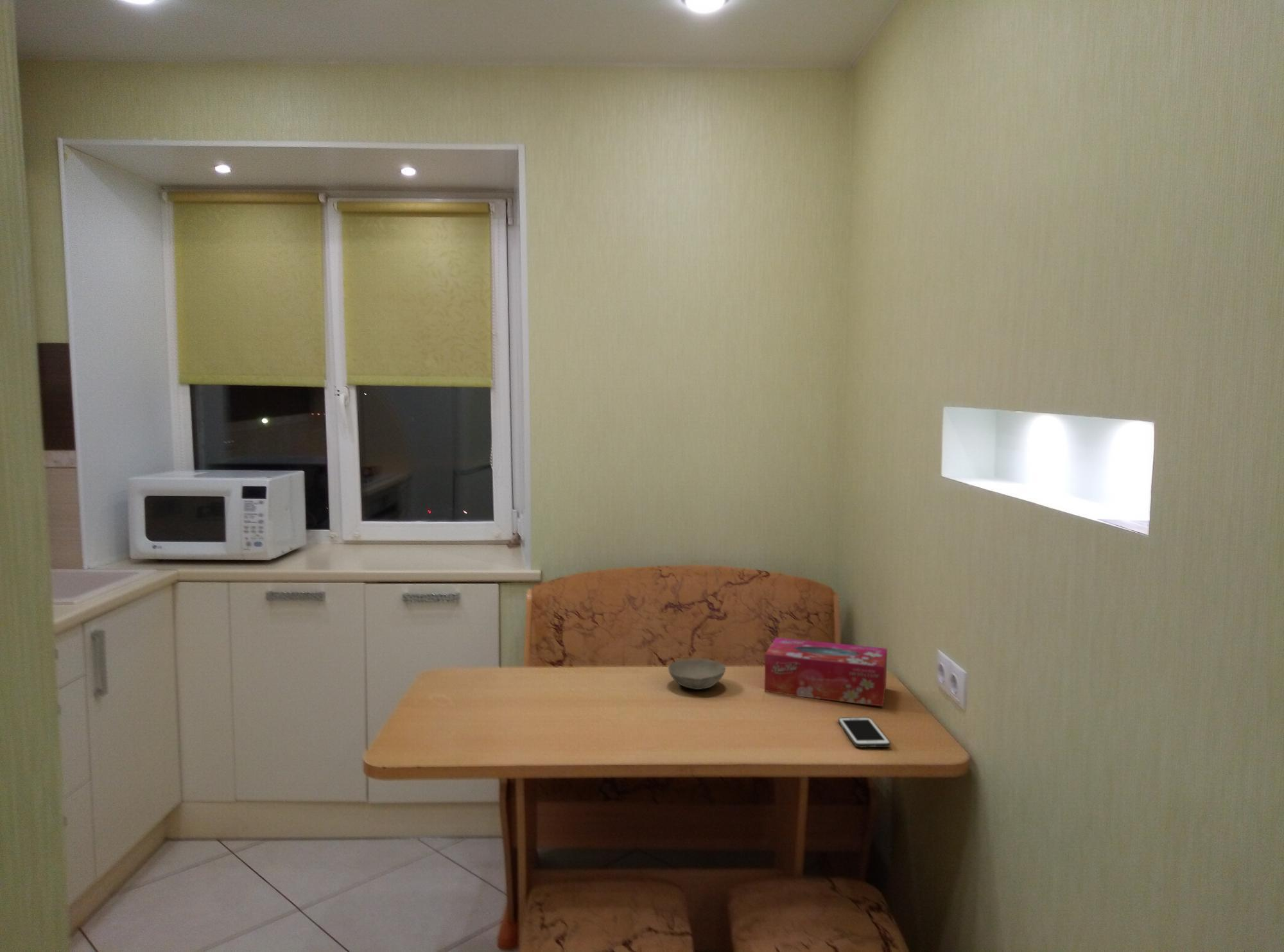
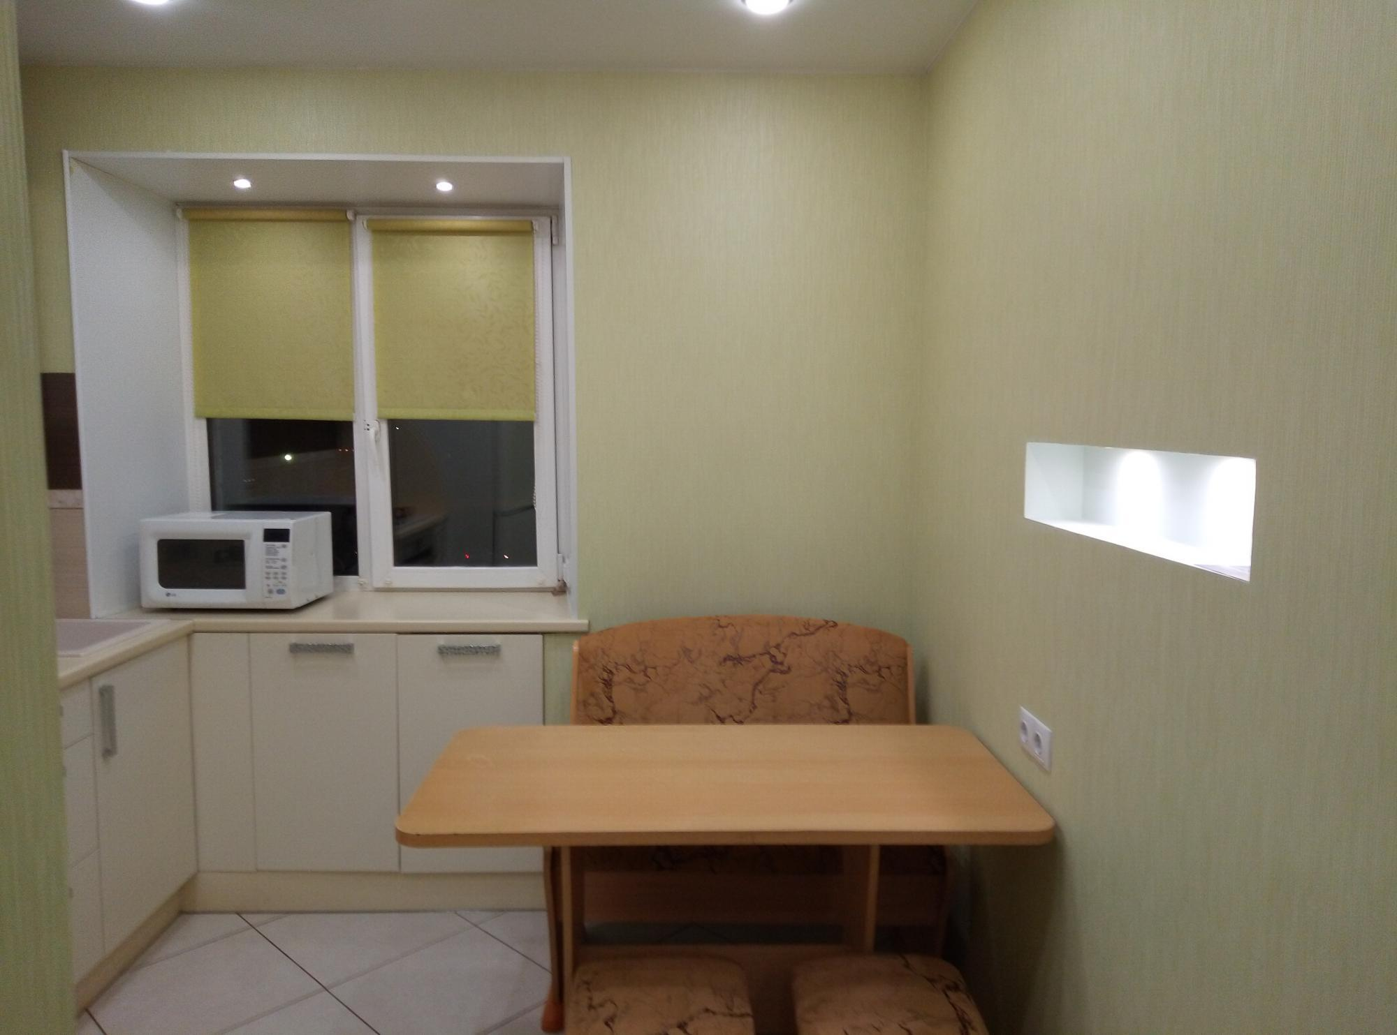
- tissue box (826, 670)
- bowl (696, 676)
- cell phone (863, 732)
